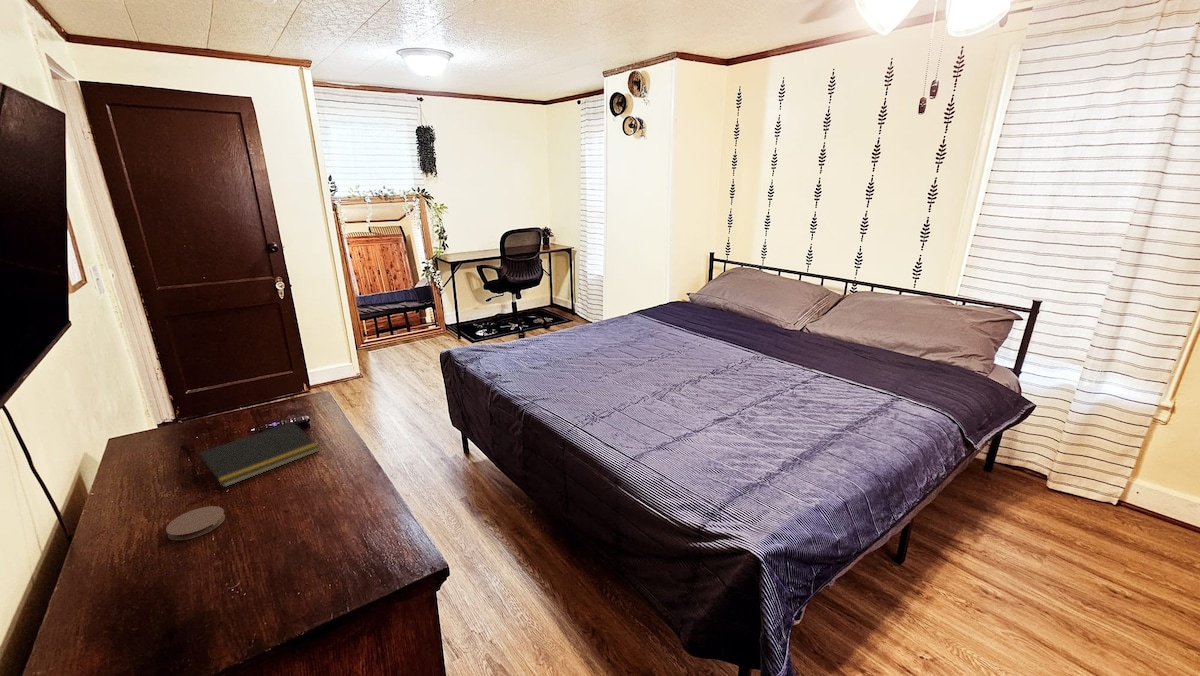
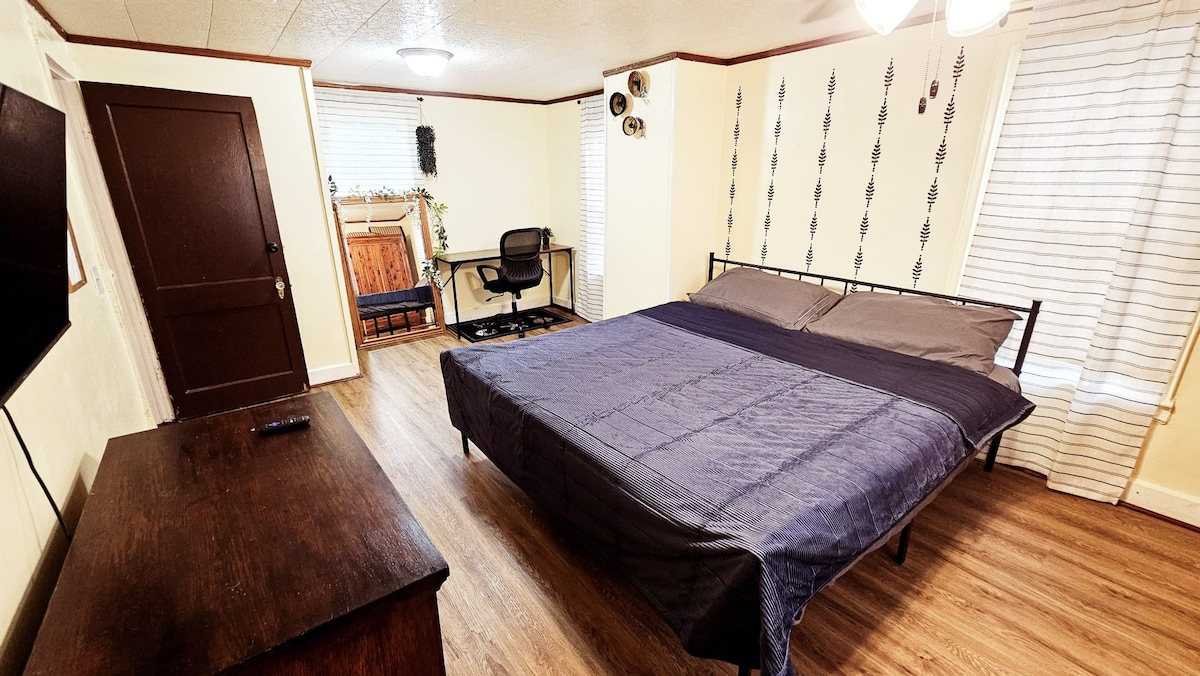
- coaster (196, 522)
- notepad (261, 451)
